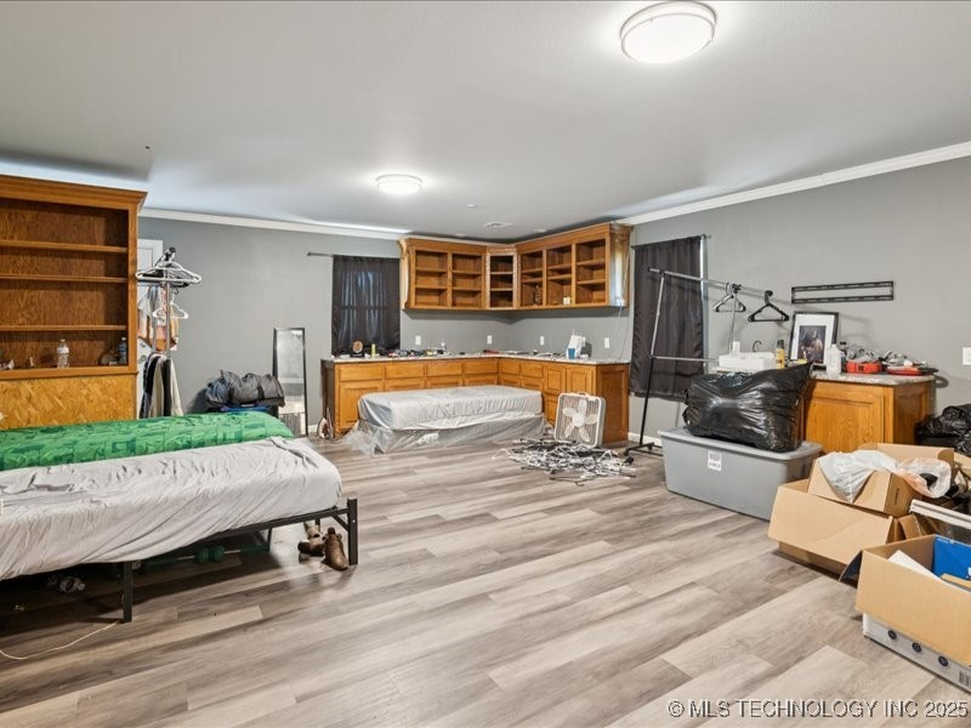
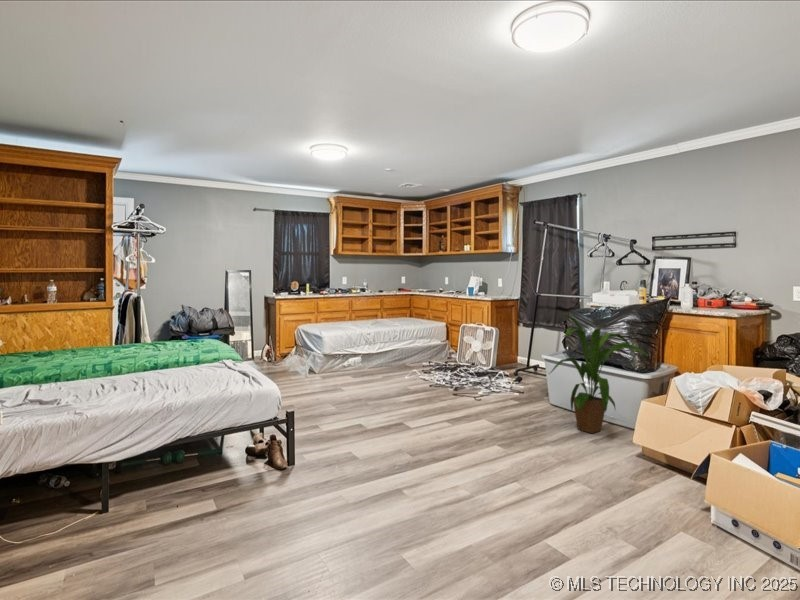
+ house plant (598, 374)
